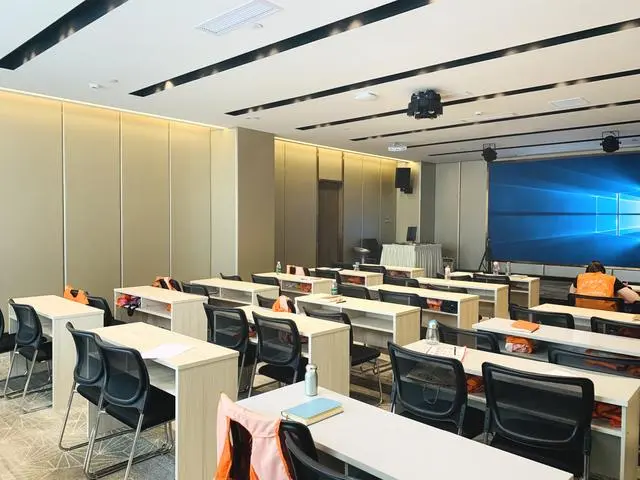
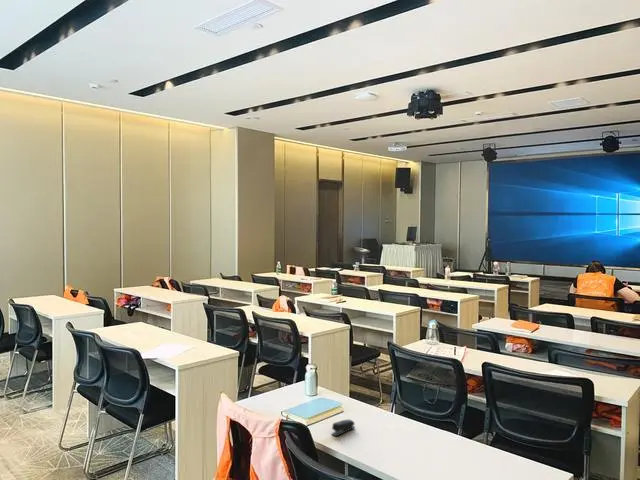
+ stapler (343, 425)
